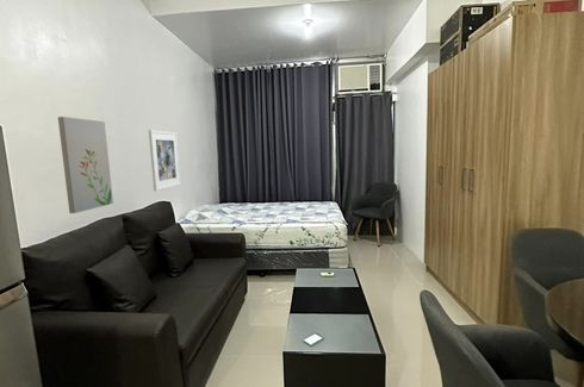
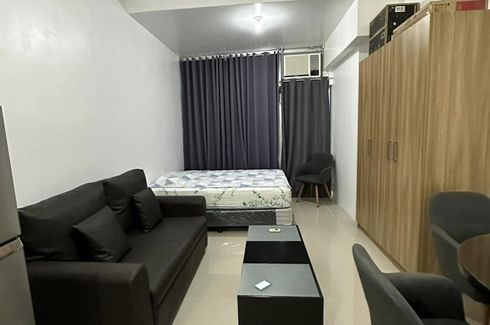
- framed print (166, 160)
- wall art (88, 164)
